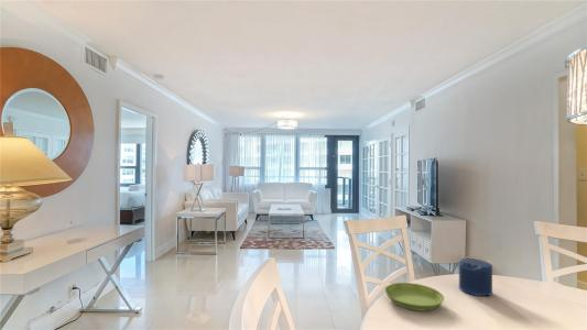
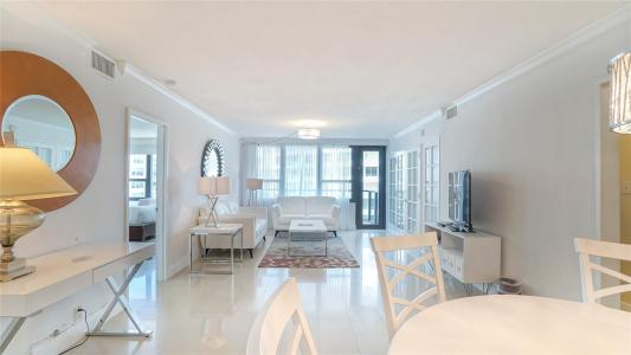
- saucer (413, 297)
- candle (475, 276)
